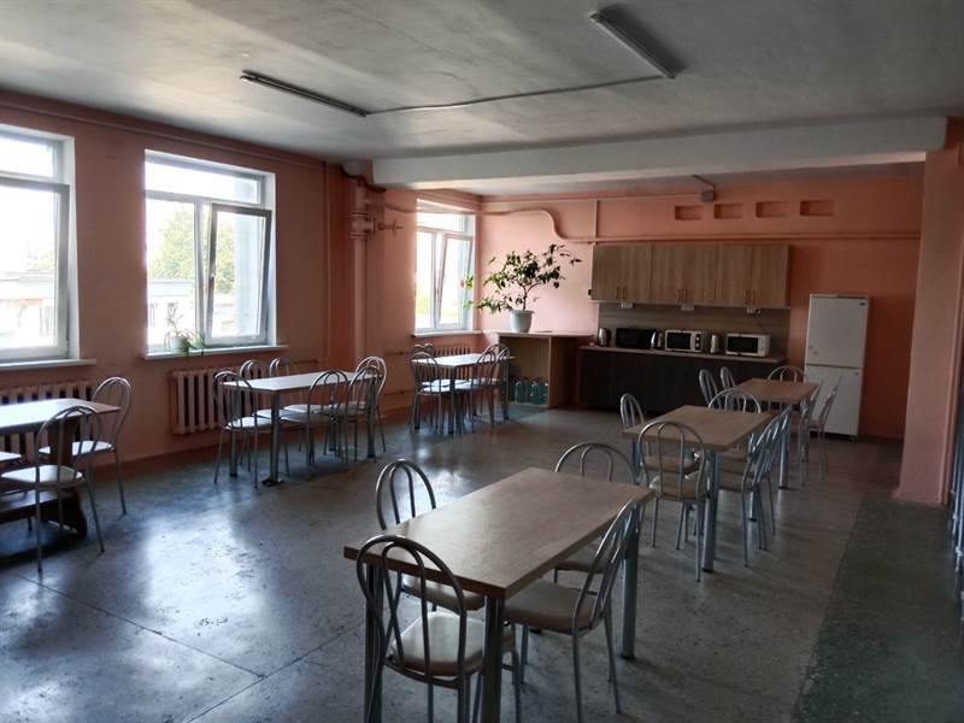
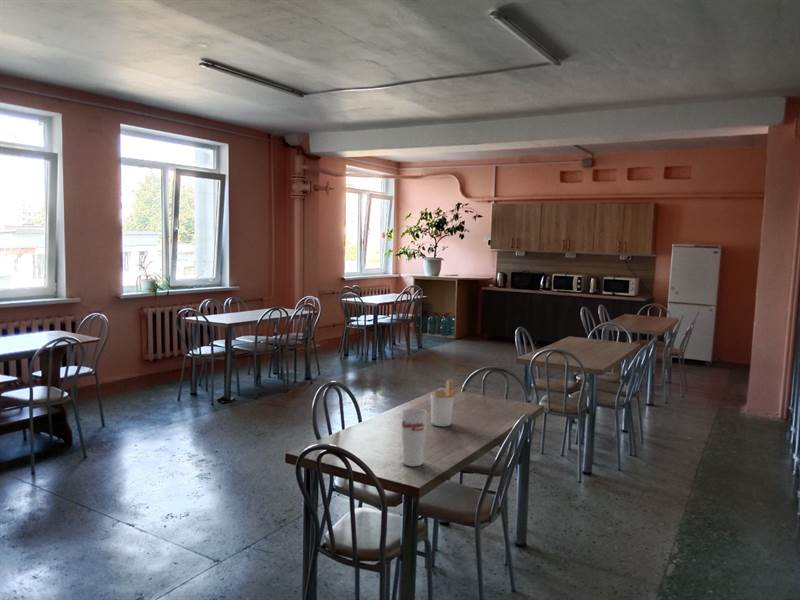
+ utensil holder (447, 403)
+ cup (413, 437)
